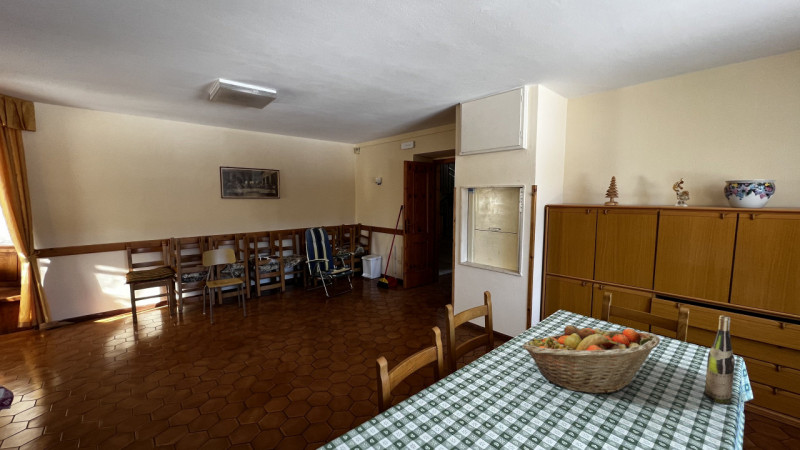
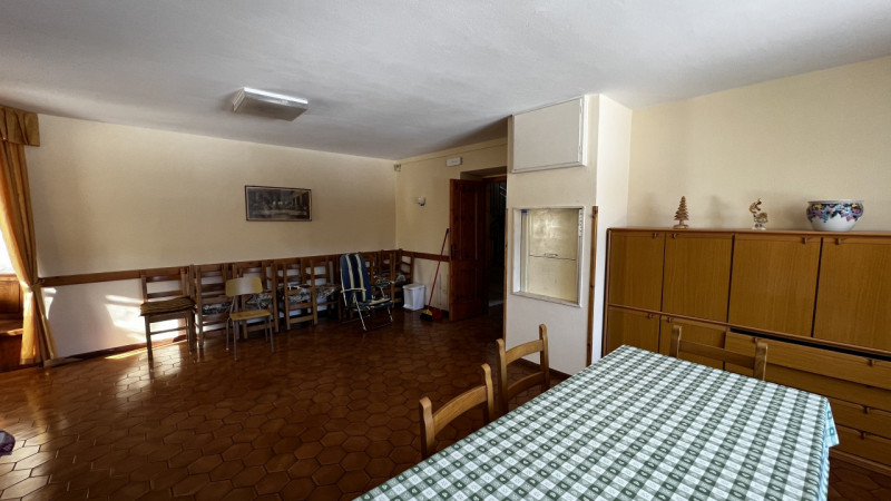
- wine bottle (721, 358)
- fruit basket (587, 351)
